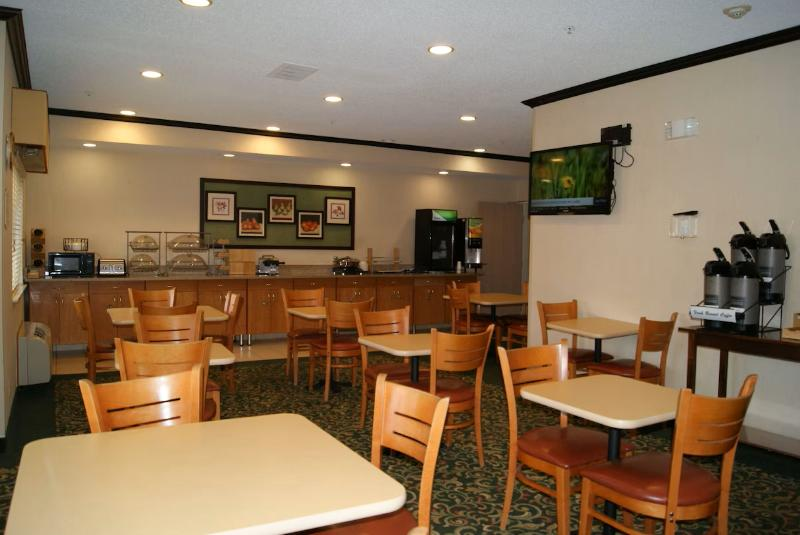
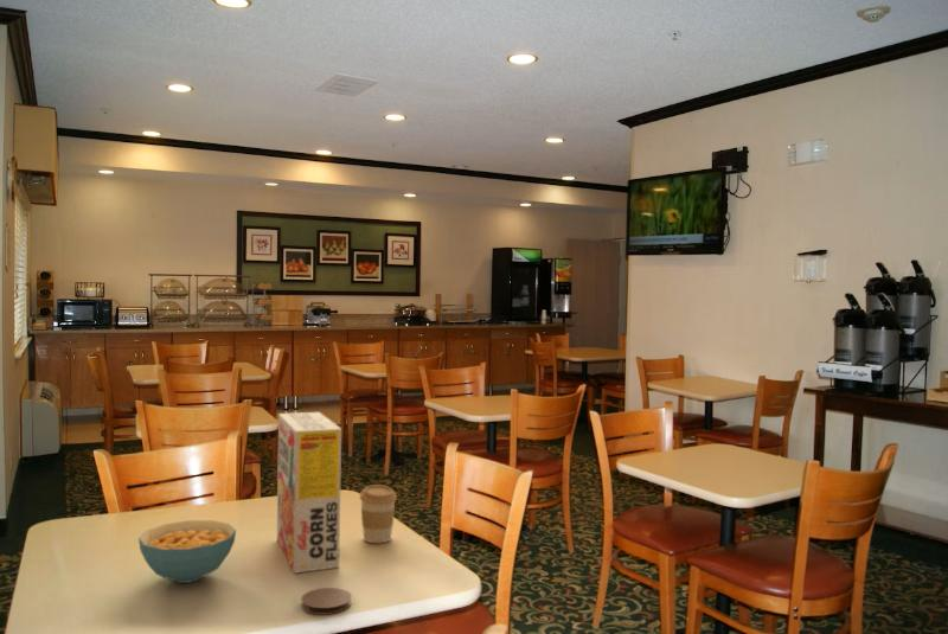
+ cereal box (307, 486)
+ coaster (326, 600)
+ cereal bowl (187, 556)
+ coffee cup (377, 513)
